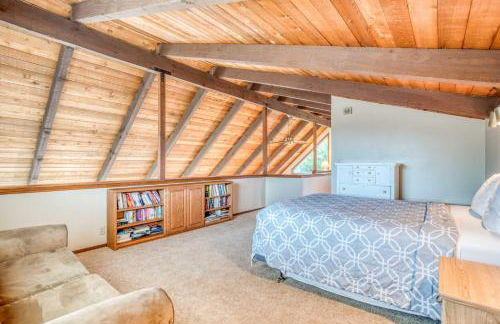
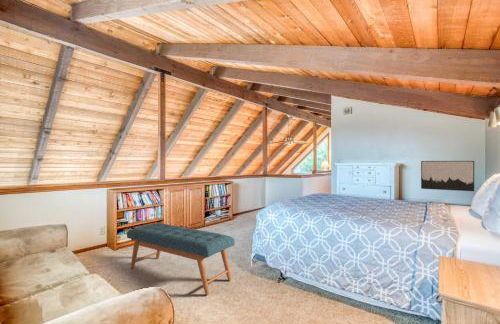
+ bench (178, 252)
+ wall art (446, 175)
